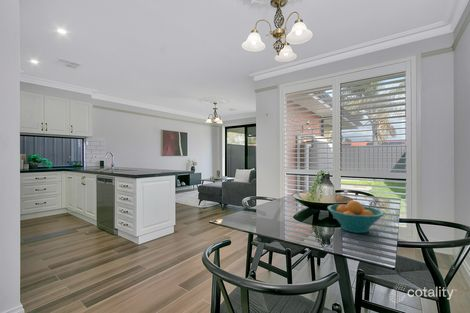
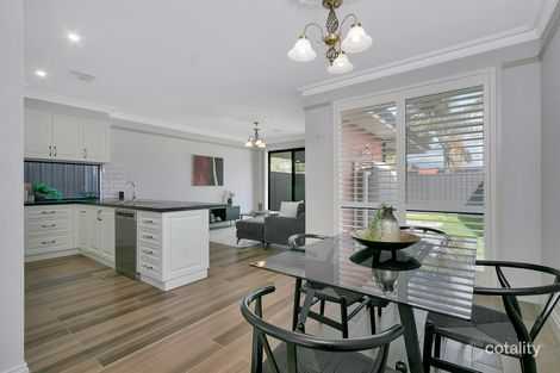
- fruit bowl (354, 215)
